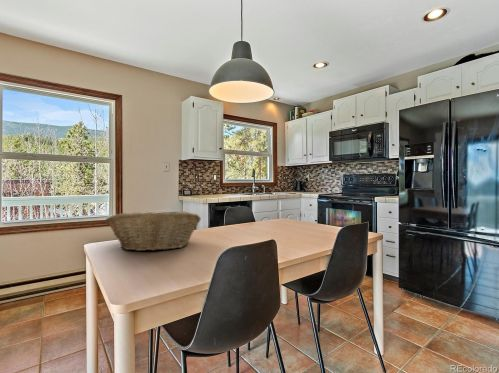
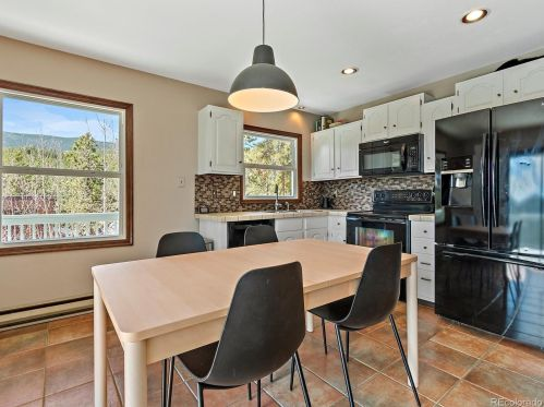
- fruit basket (155, 227)
